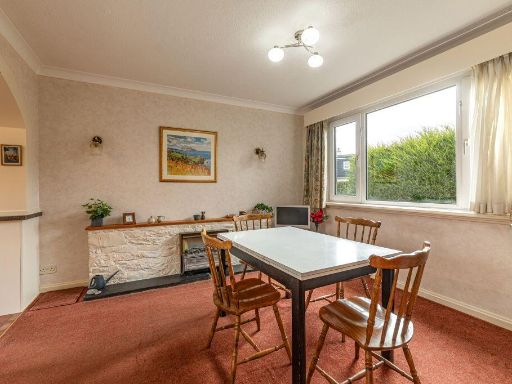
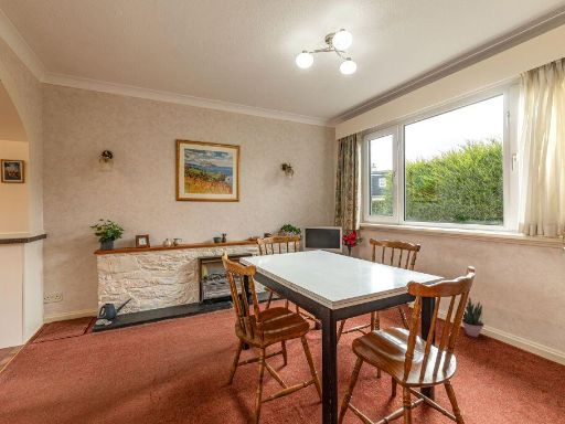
+ potted plant (470, 316)
